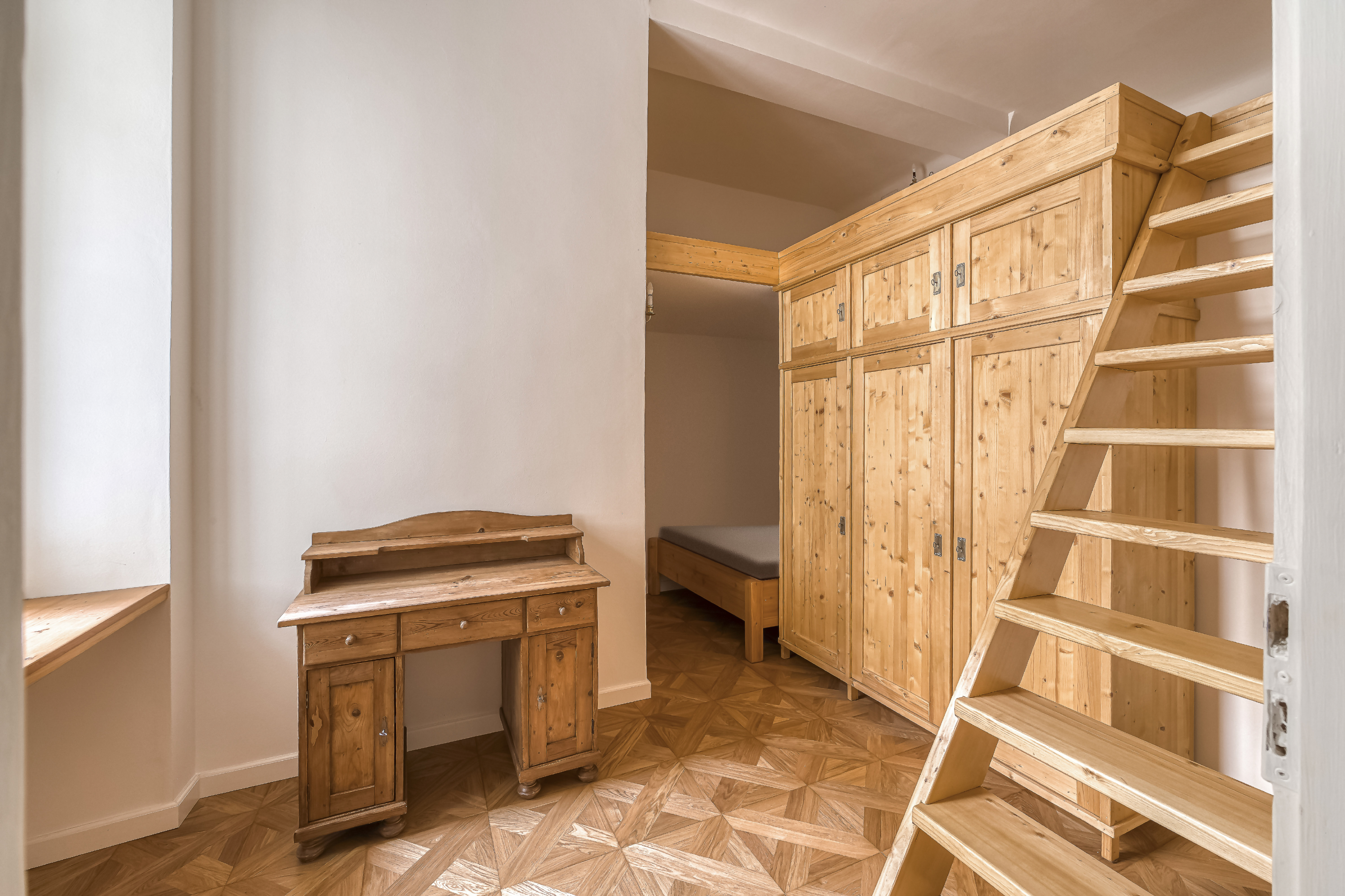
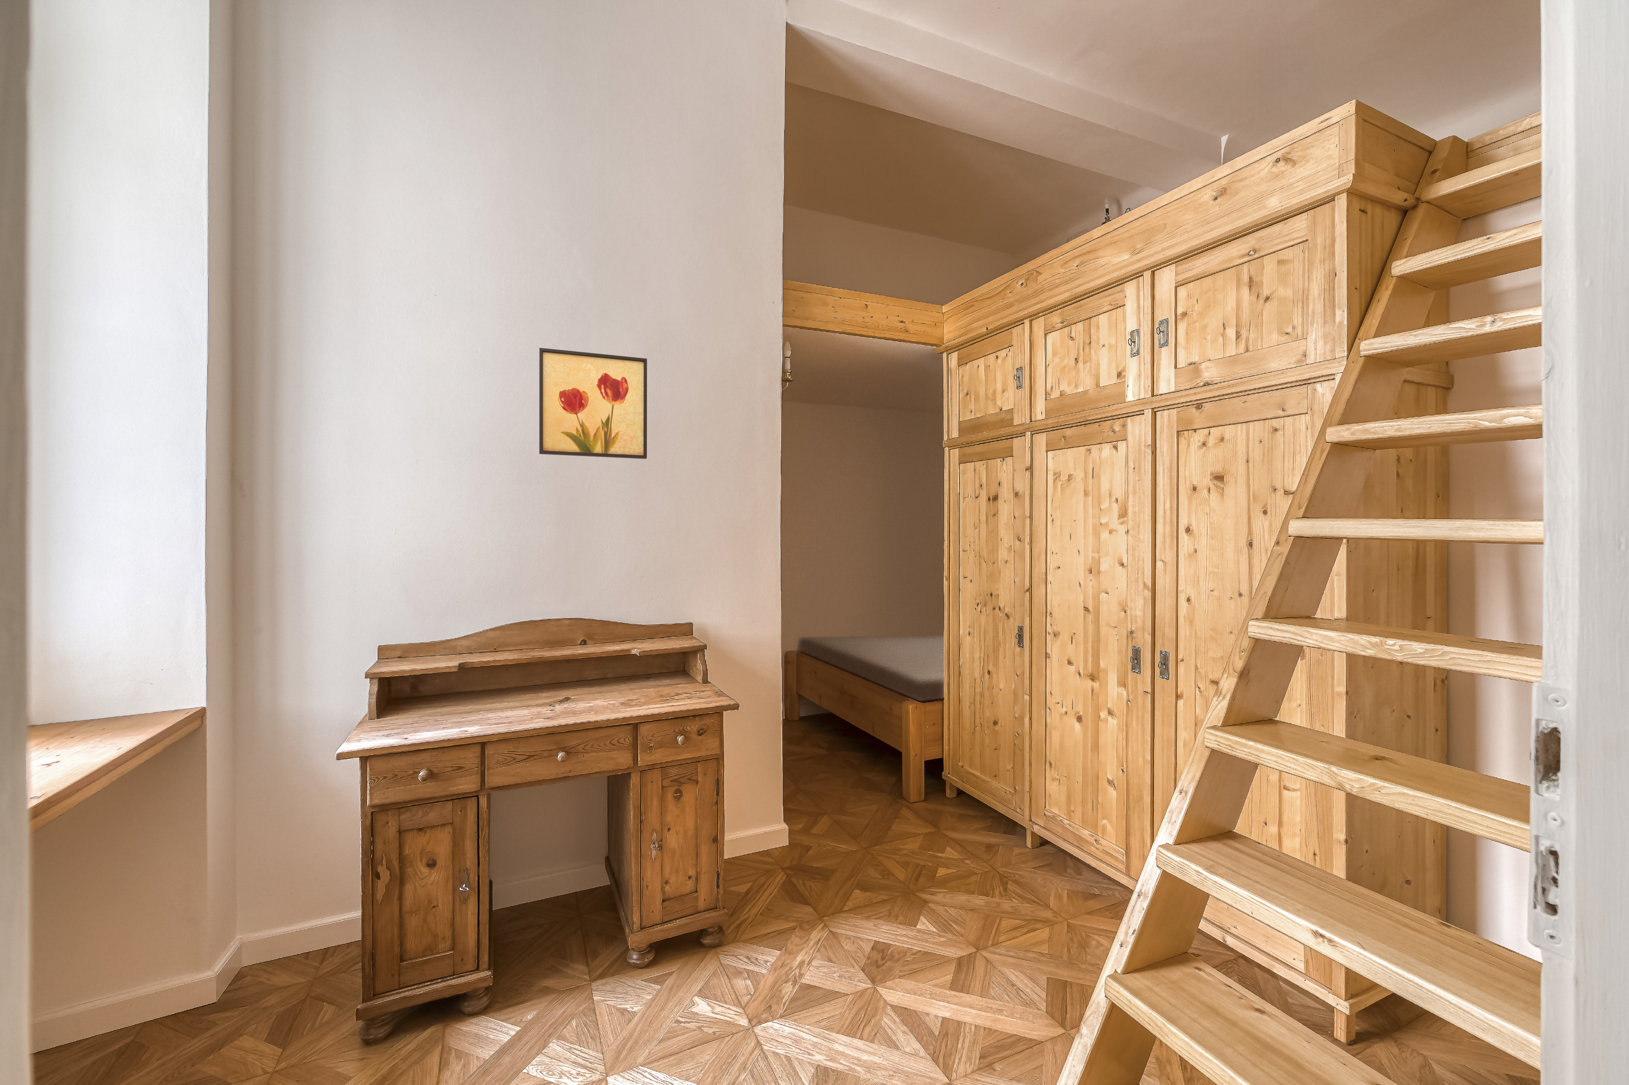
+ wall art (595, 406)
